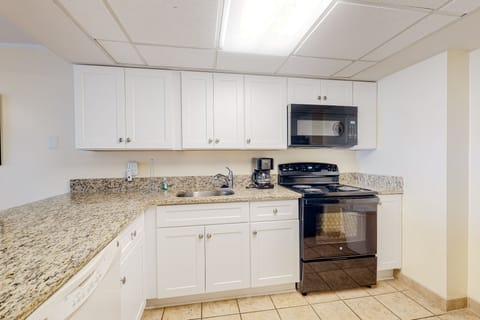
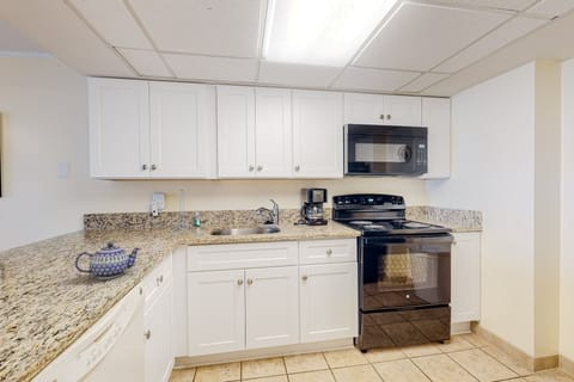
+ teapot (110, 259)
